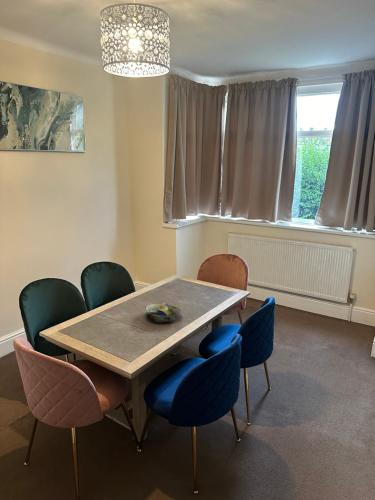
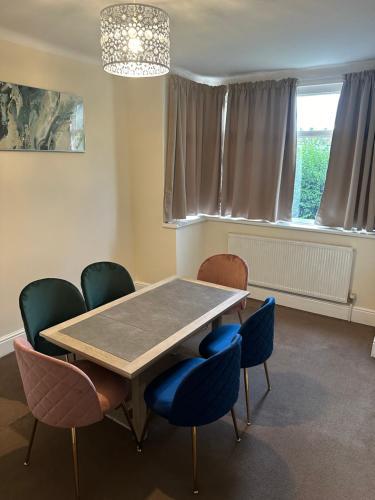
- decorative bowl (165, 310)
